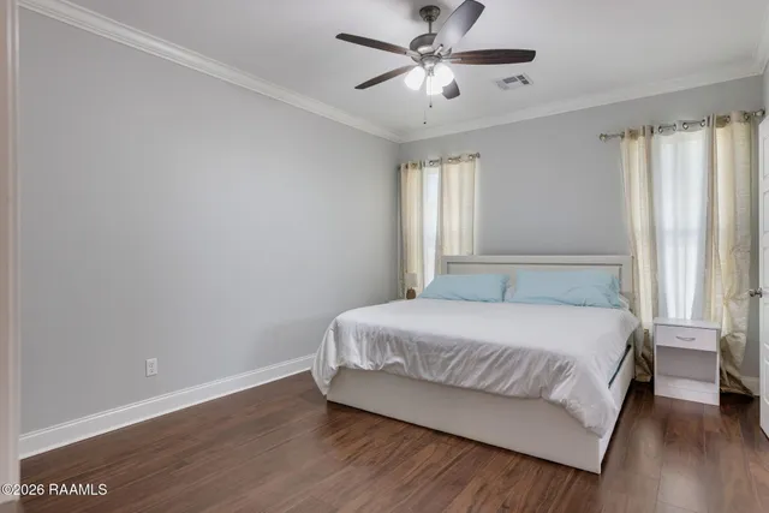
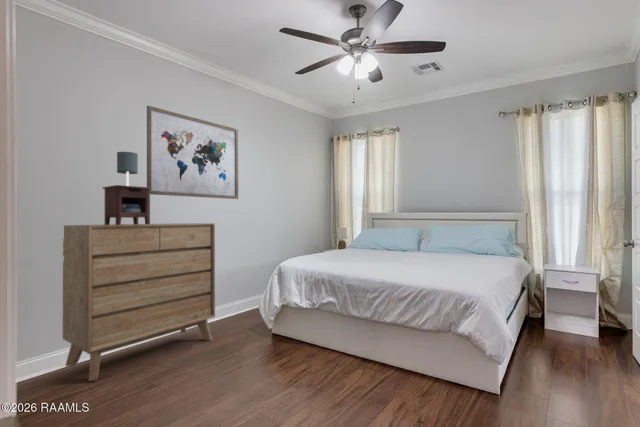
+ wall art (197, 157)
+ dresser (146, 287)
+ table lamp (127, 188)
